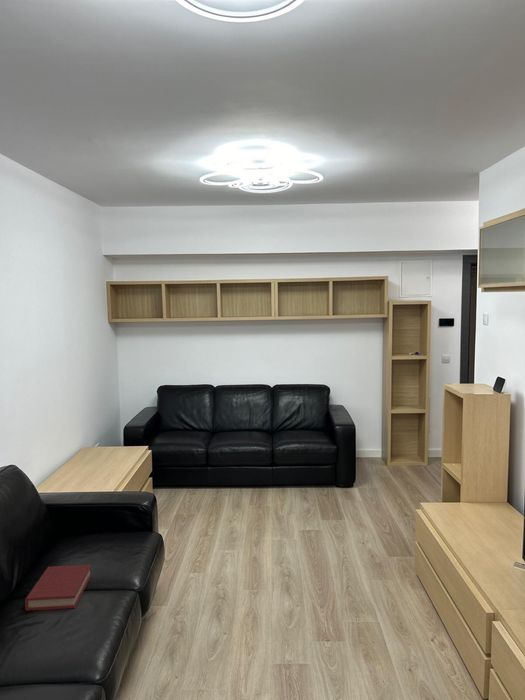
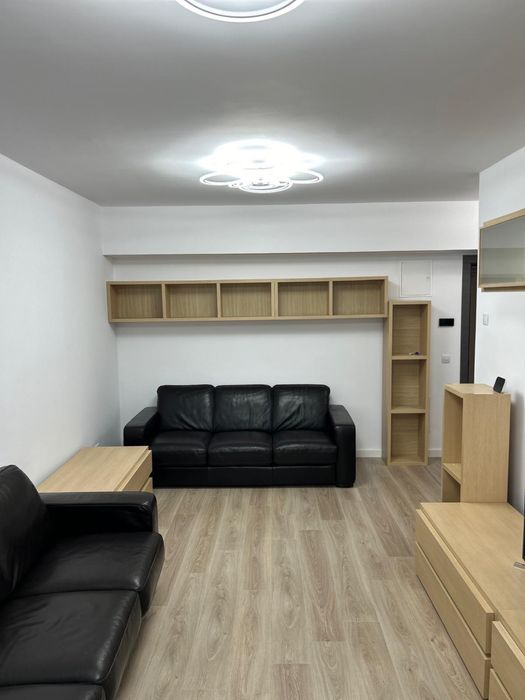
- hardback book (60, 586)
